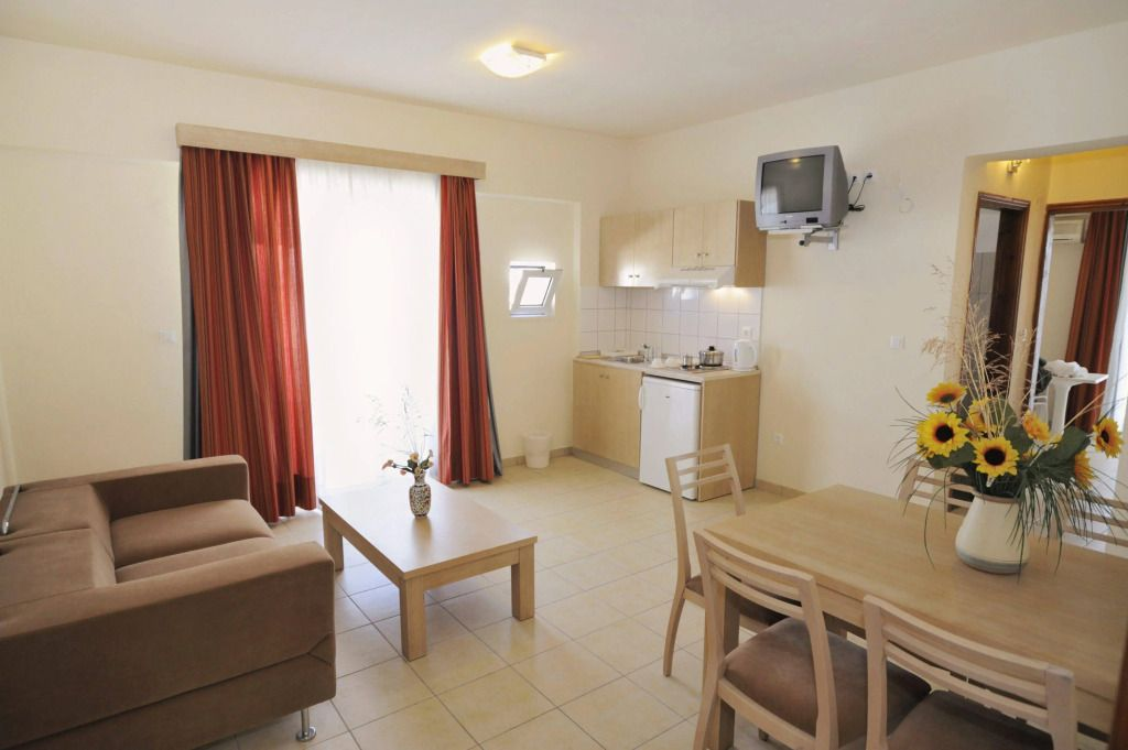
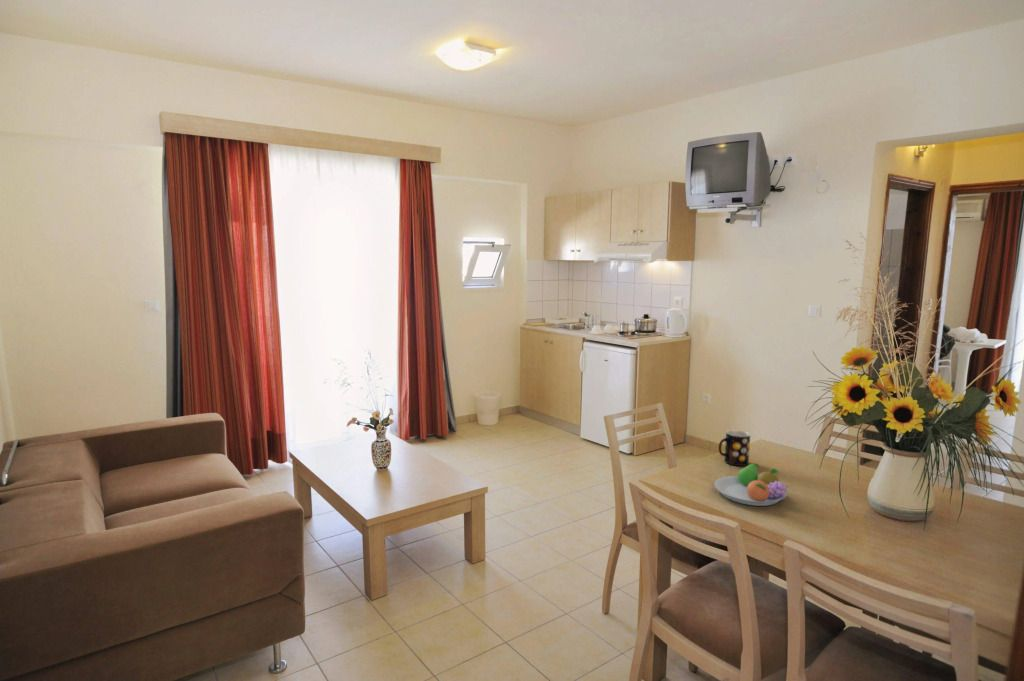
+ fruit bowl (751, 481)
+ mug (734, 448)
